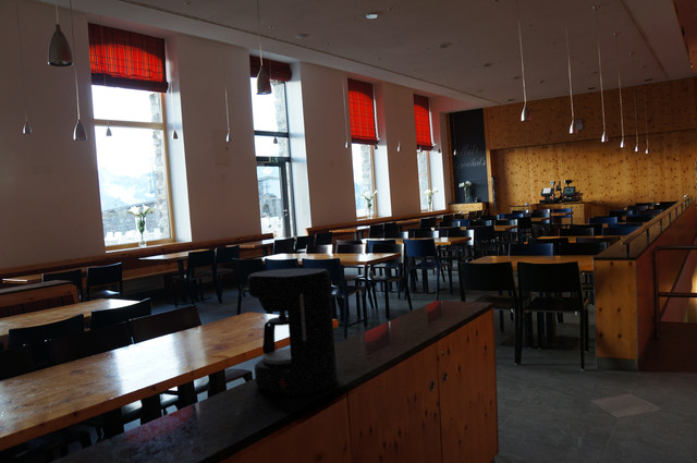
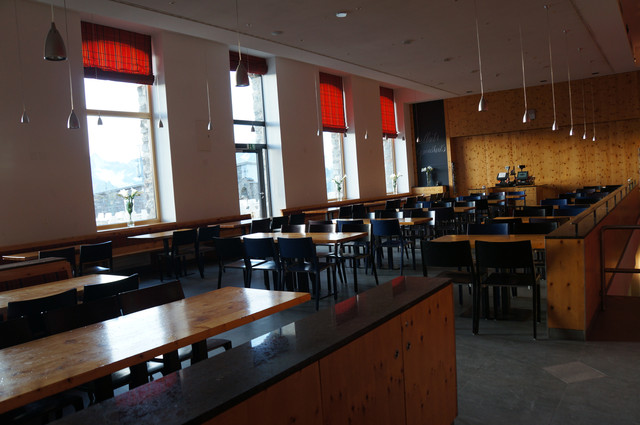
- coffee maker (290, 328)
